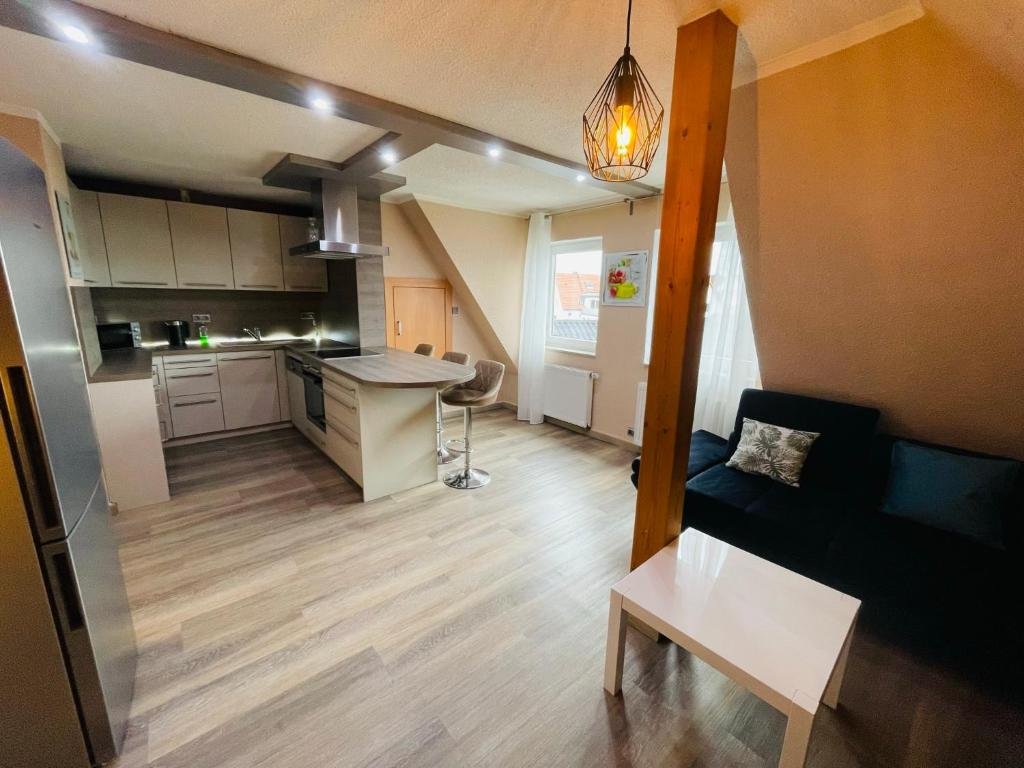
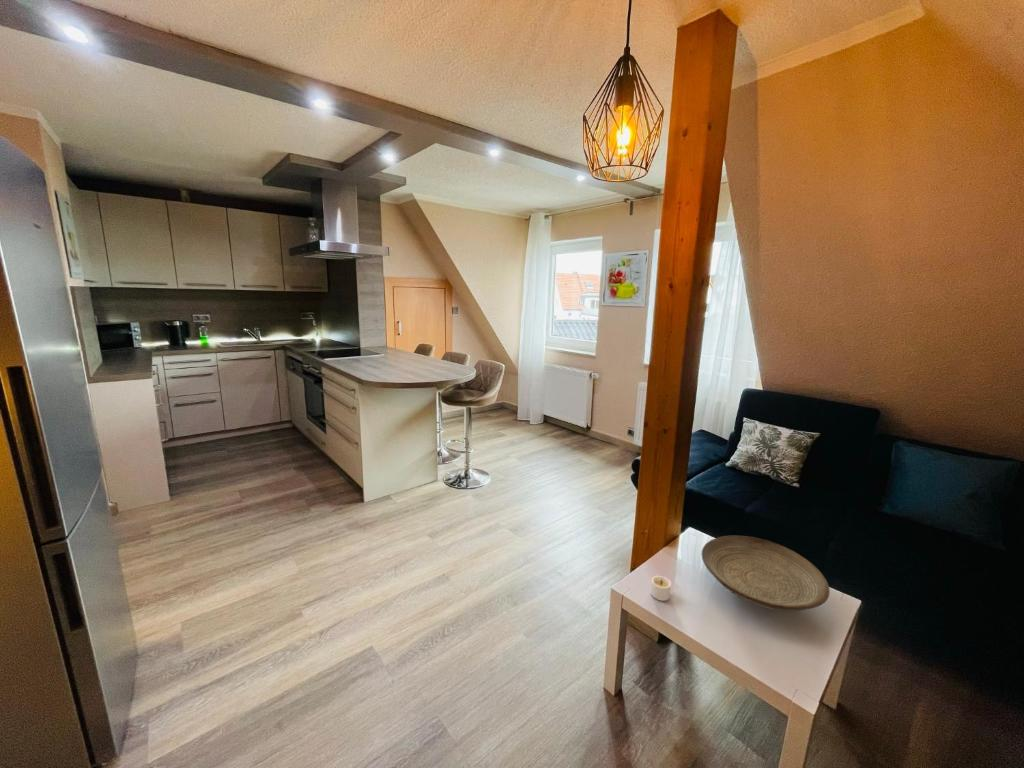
+ decorative bowl (759, 578)
+ candle (657, 588)
